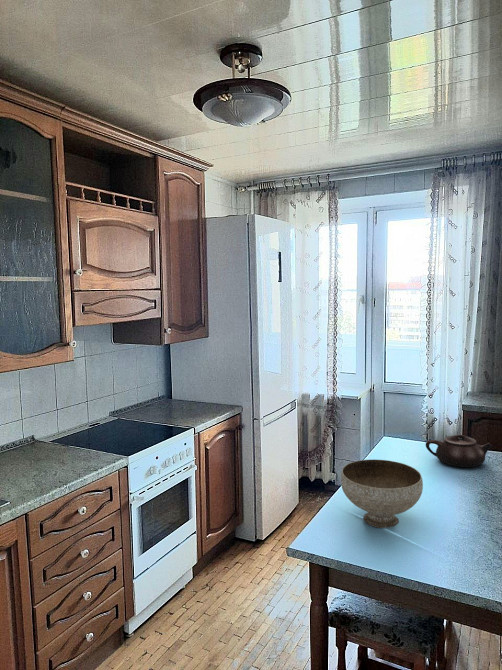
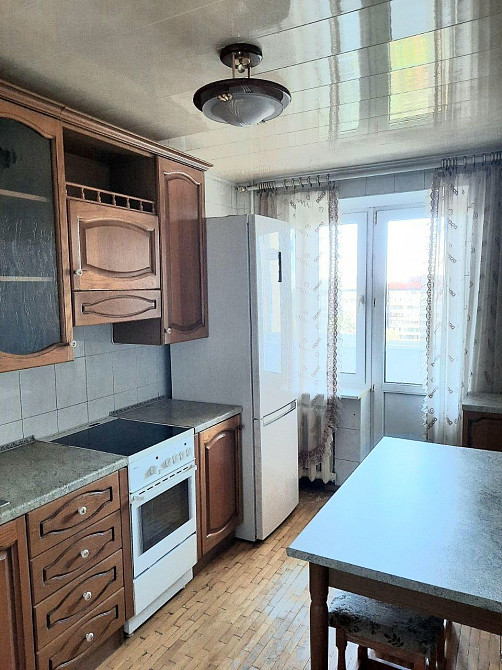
- bowl (380, 496)
- teapot (458, 448)
